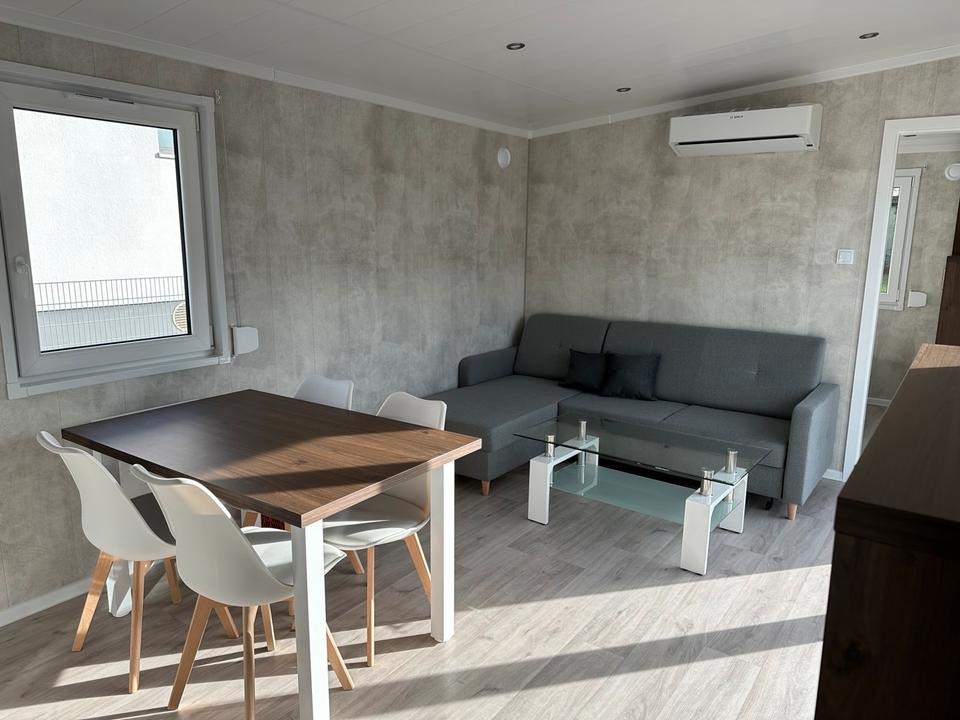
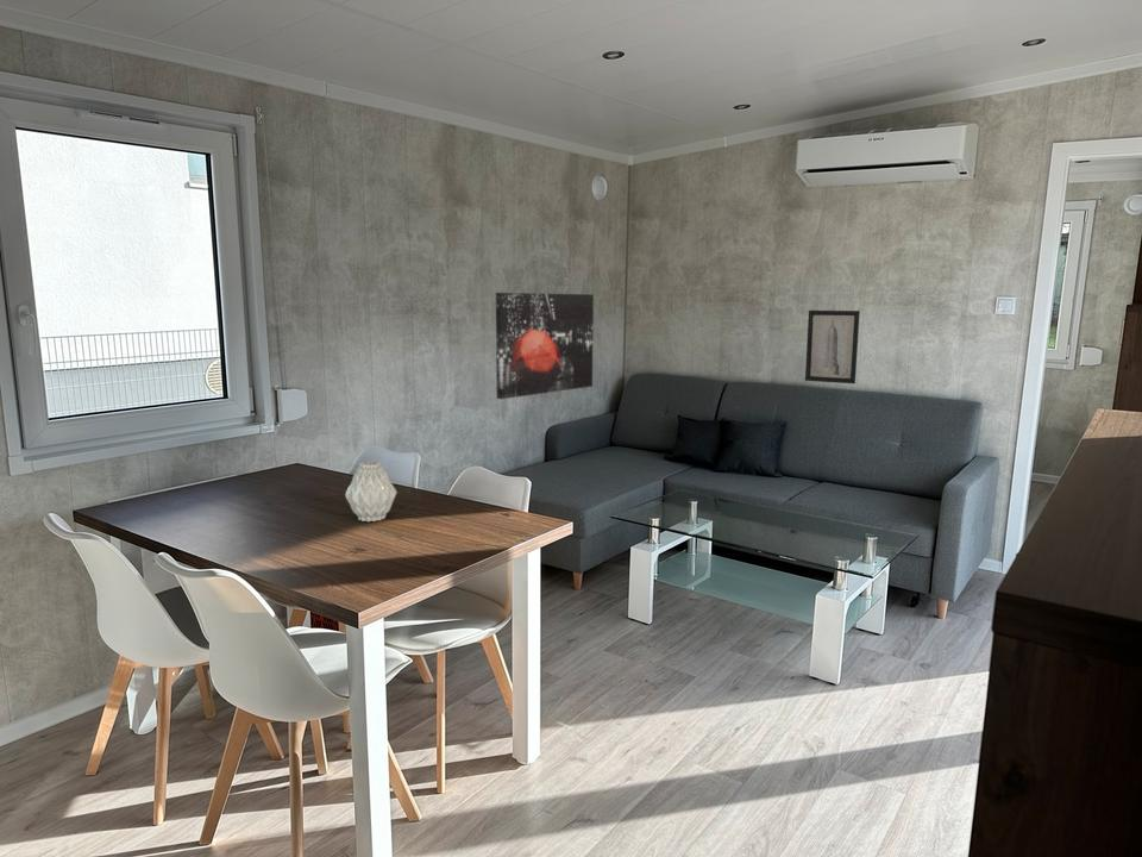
+ wall art (832, 346)
+ vase (370, 490)
+ wall art (547, 343)
